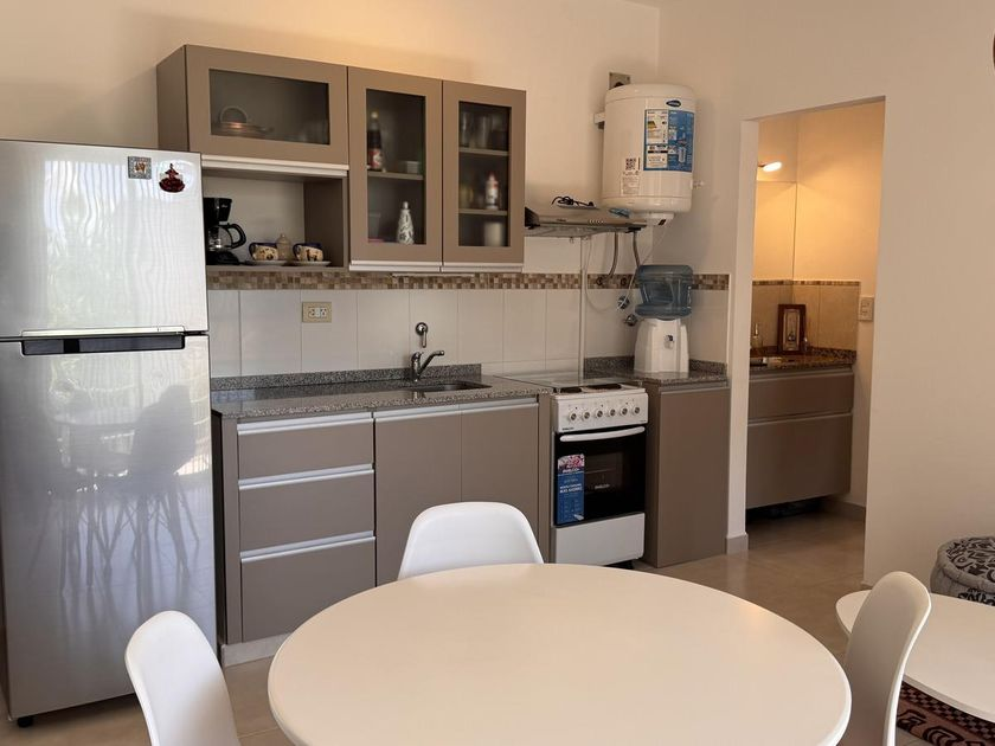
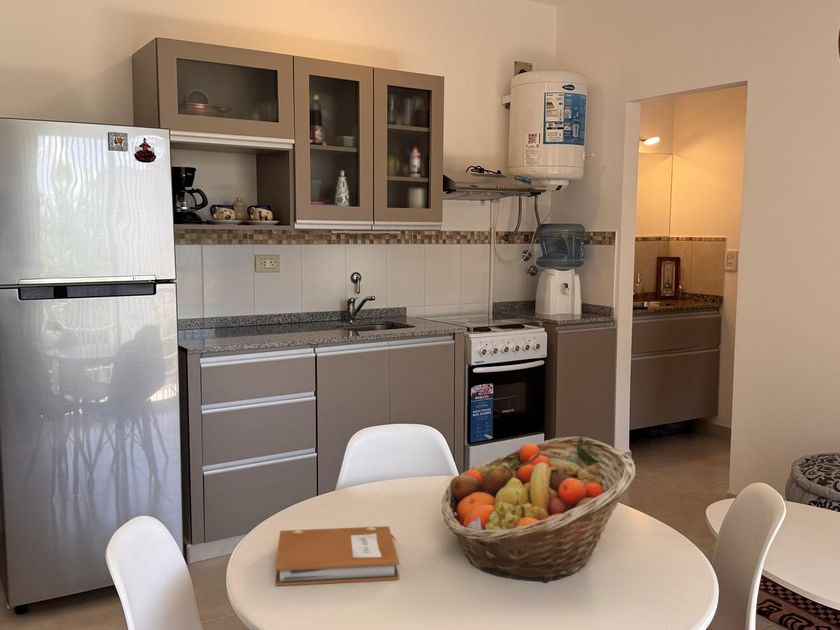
+ notebook (339, 552)
+ fruit basket (534, 500)
